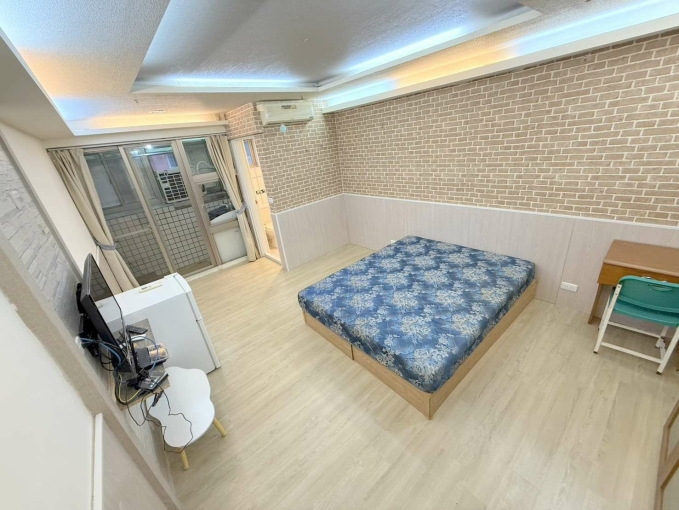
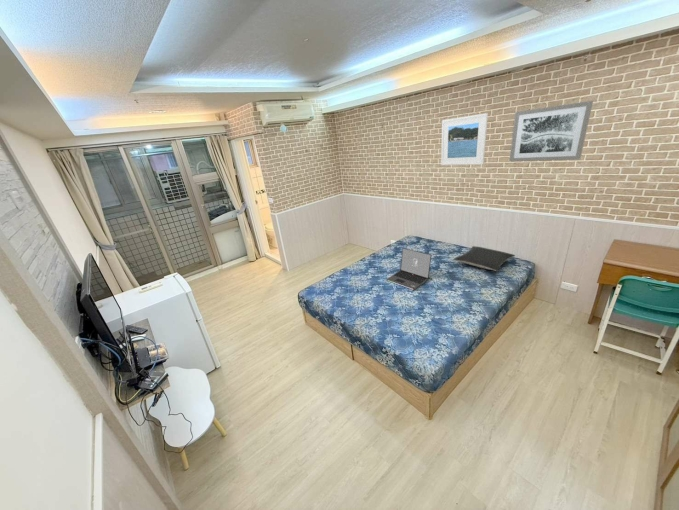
+ laptop (408, 267)
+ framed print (462, 141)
+ wall art (546, 134)
+ pillow (483, 257)
